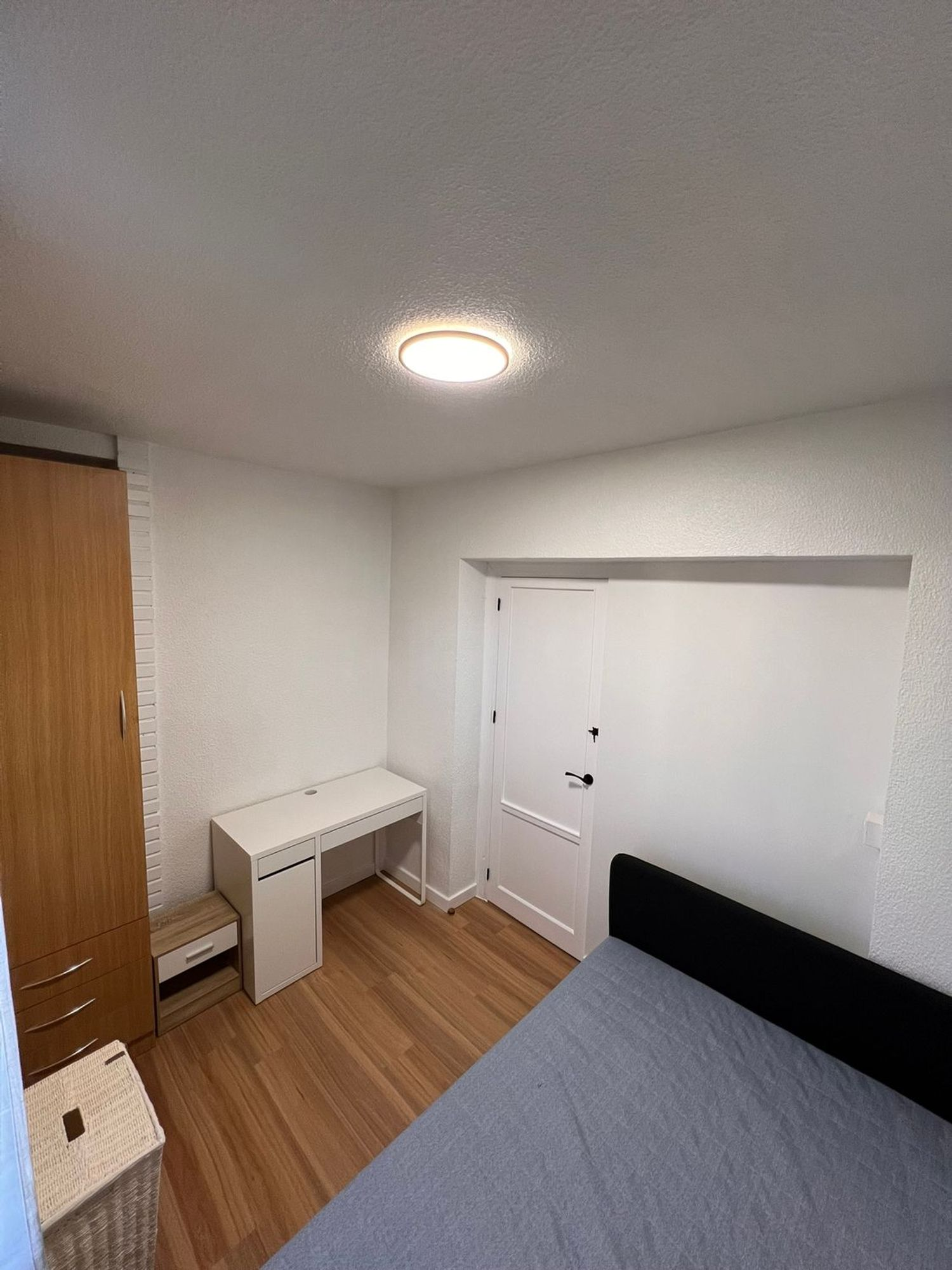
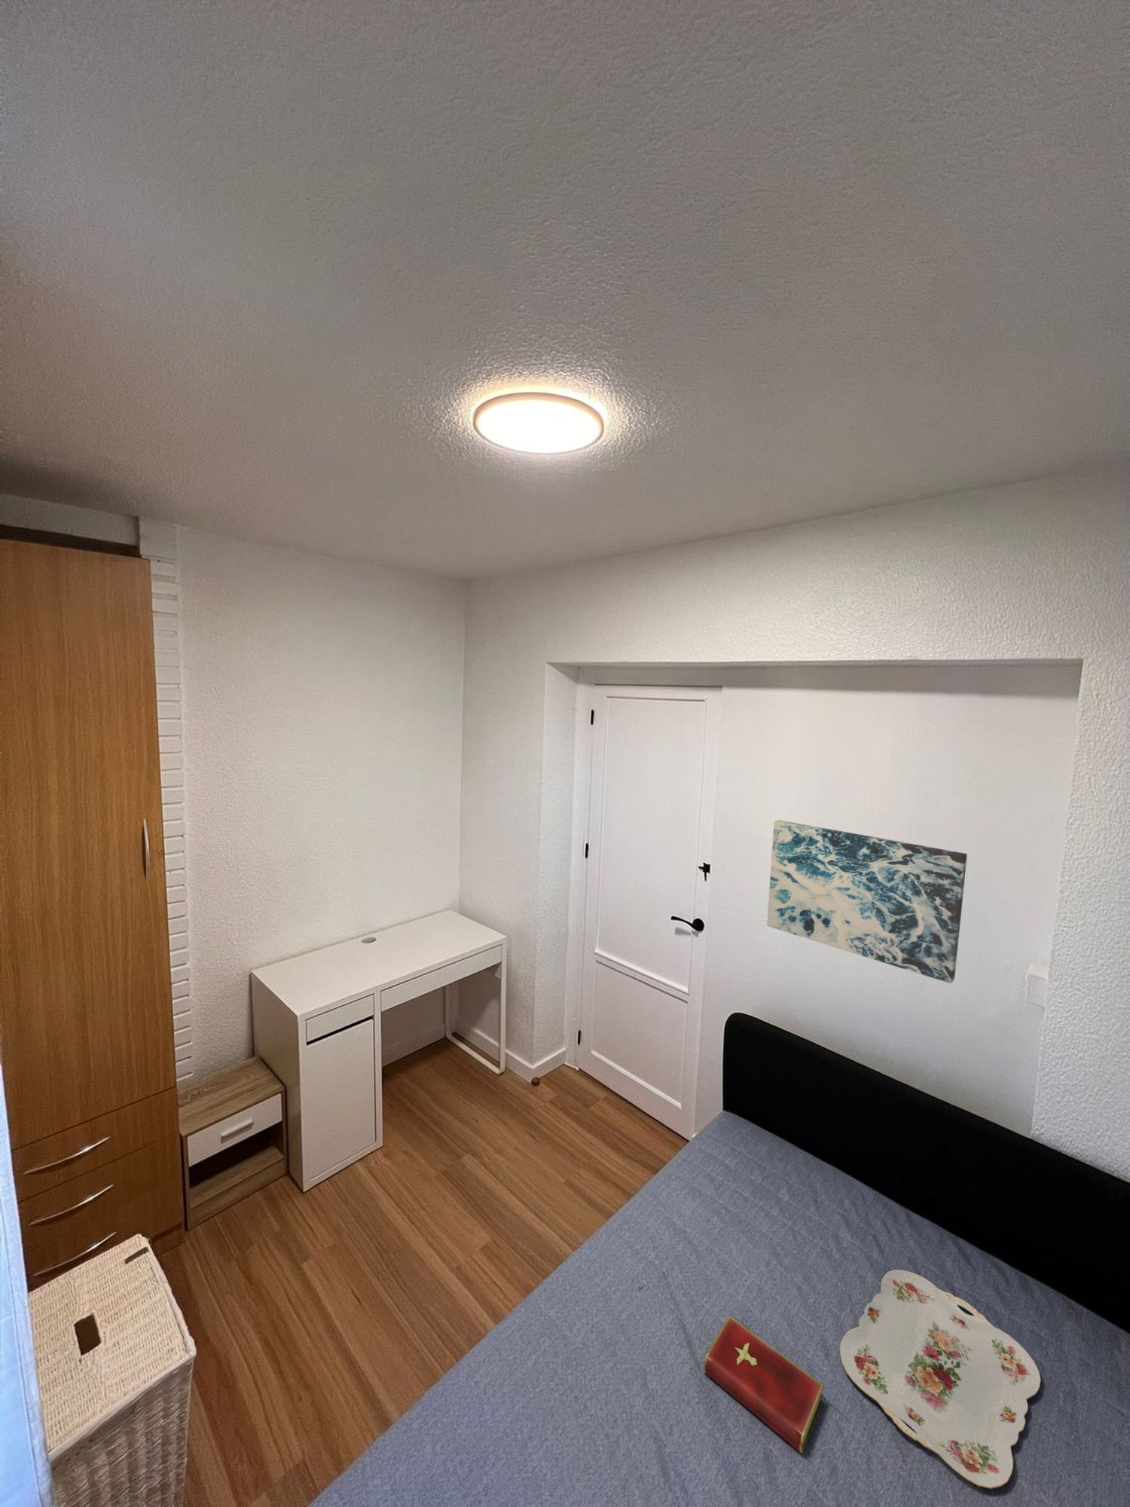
+ hardcover book (762, 1379)
+ serving tray (938, 1363)
+ wall art (857, 892)
